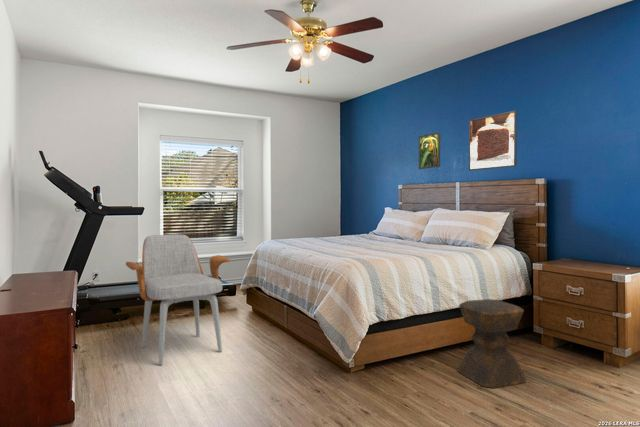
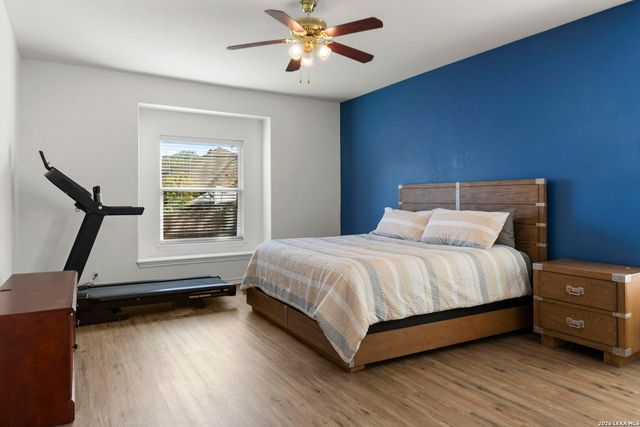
- stool (490, 339)
- armchair (178, 291)
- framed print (491, 142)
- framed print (429, 151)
